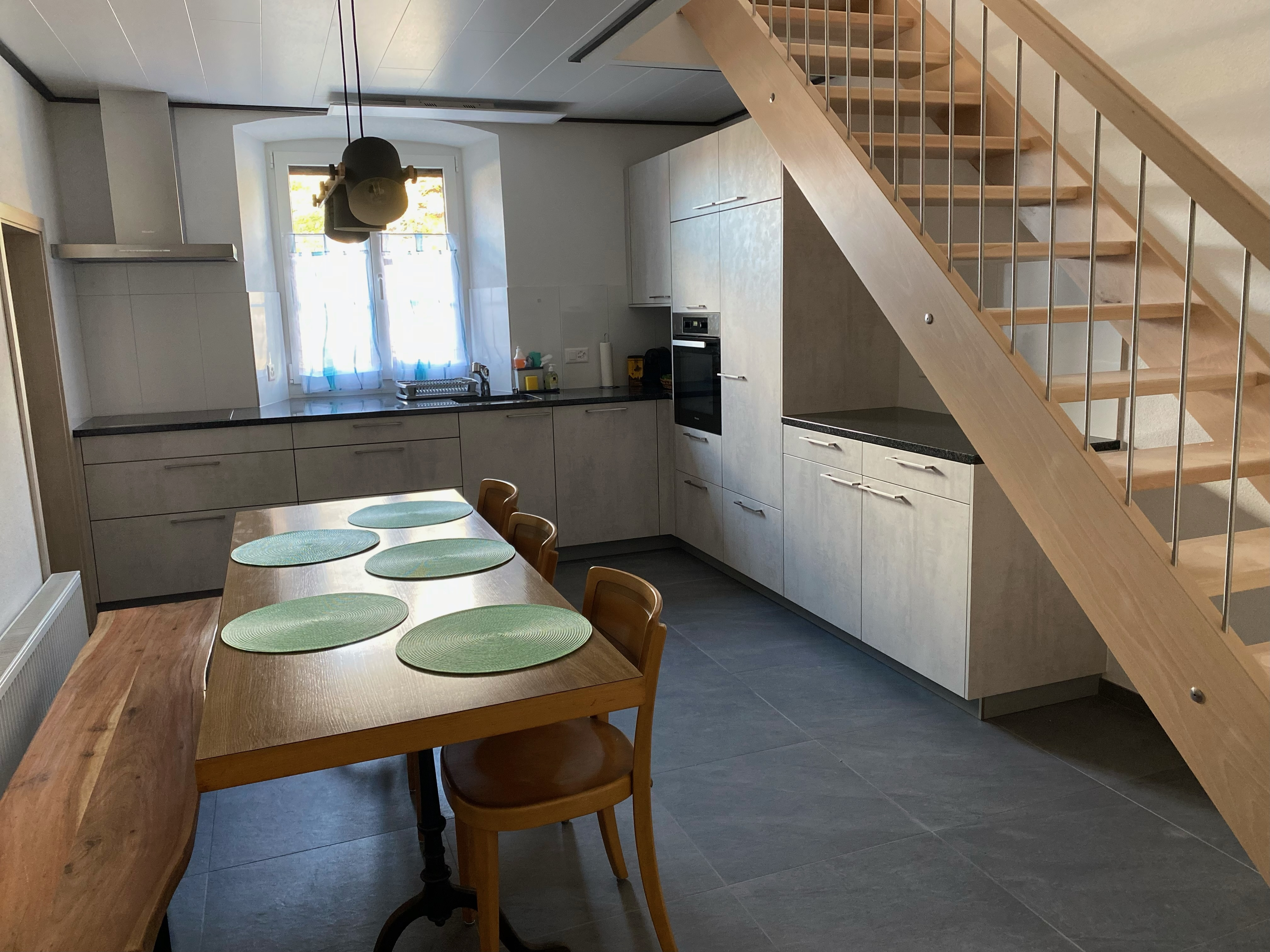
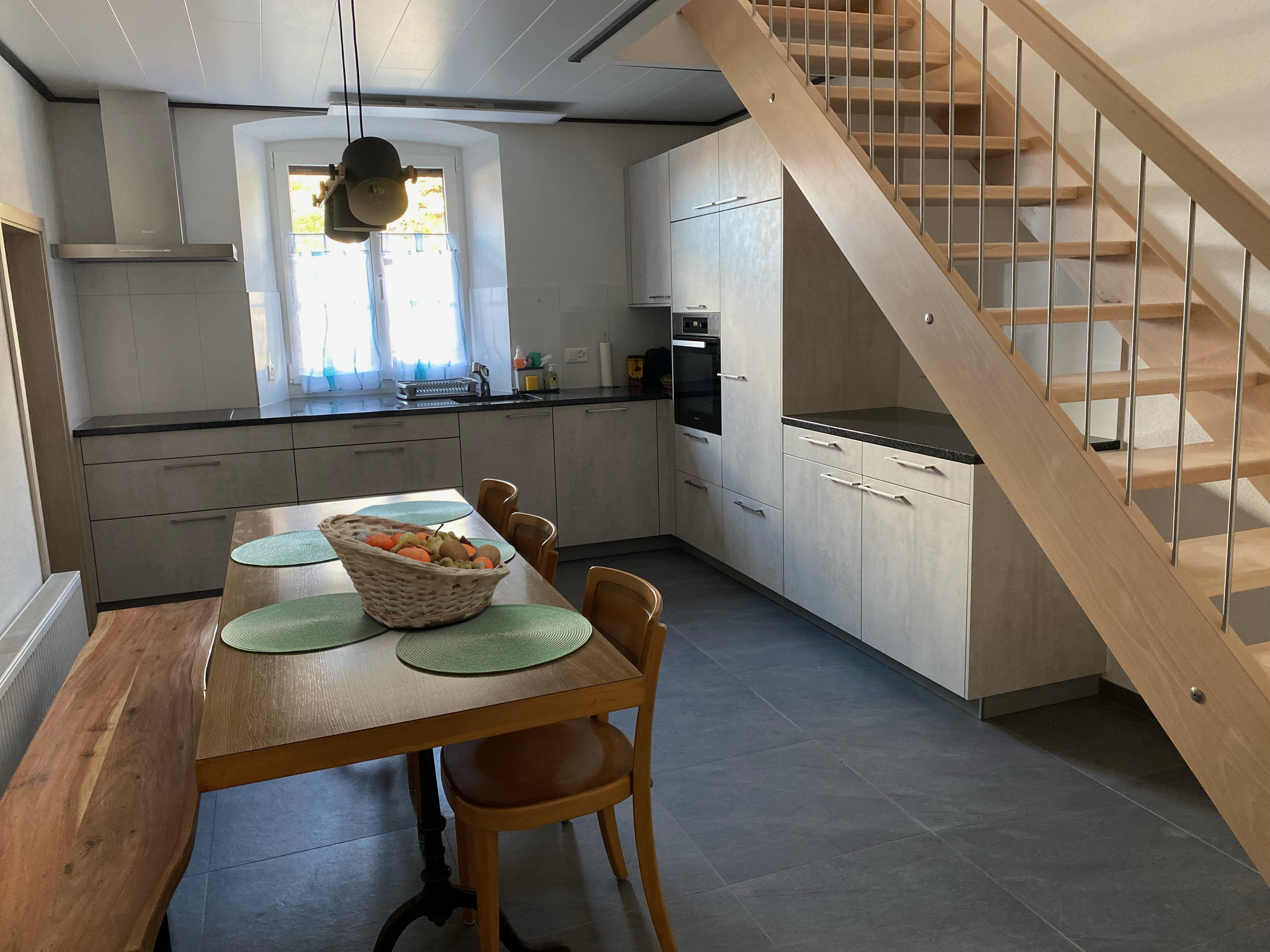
+ fruit basket (416, 561)
